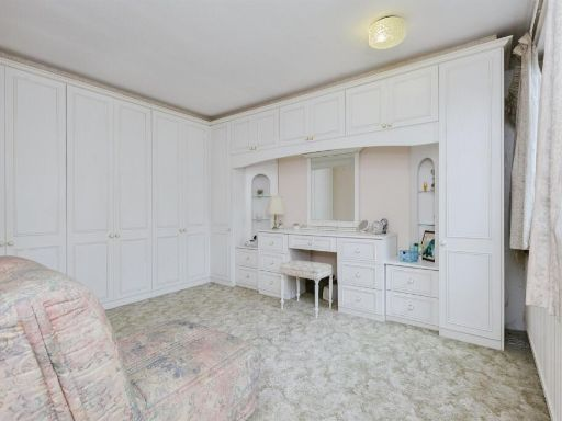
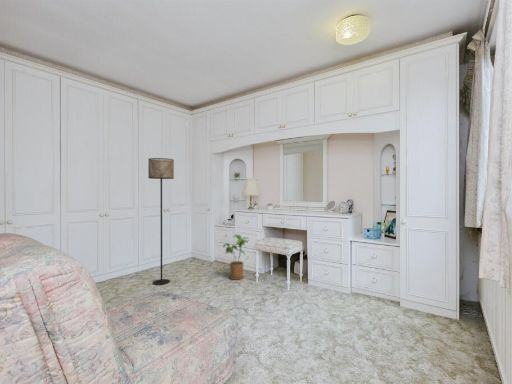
+ house plant (235, 256)
+ floor lamp (161, 220)
